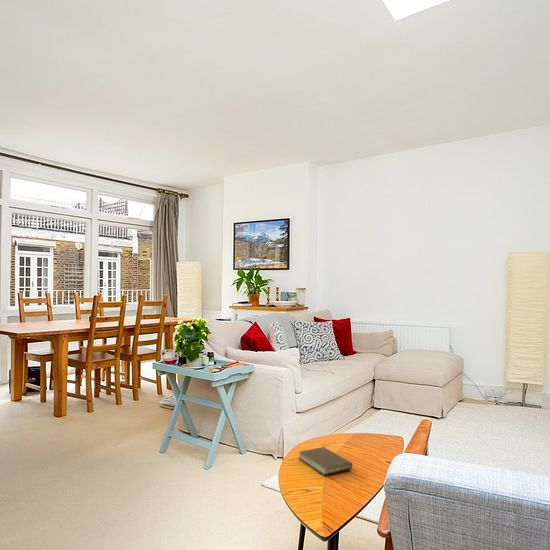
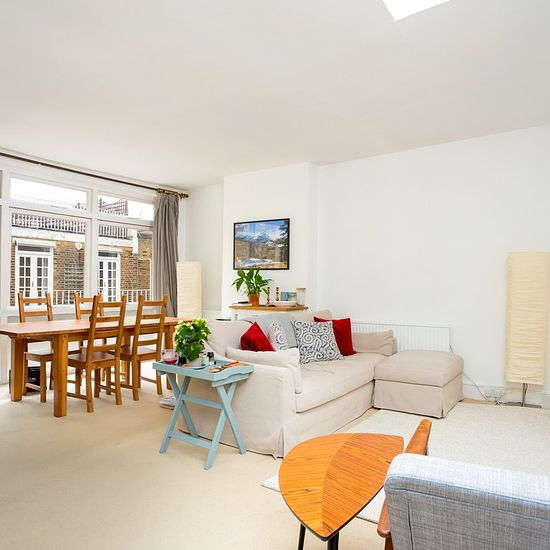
- book (328, 458)
